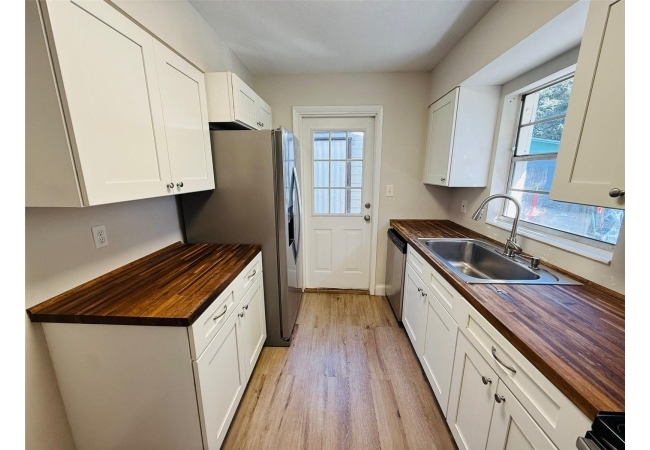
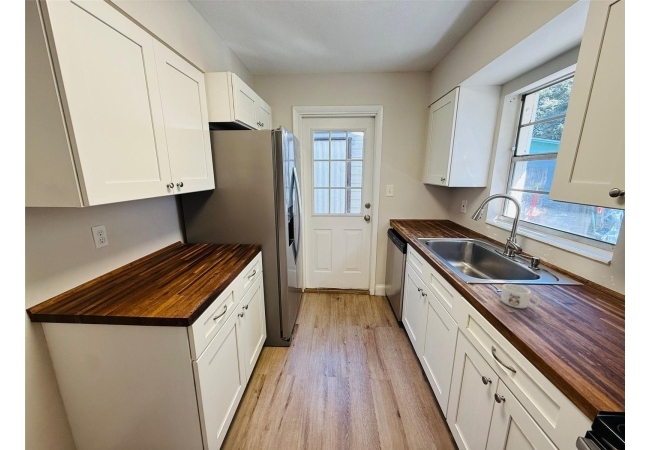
+ mug (519, 297)
